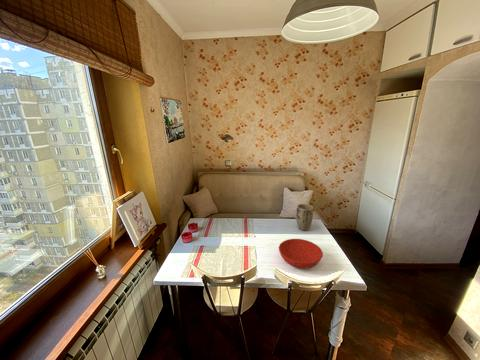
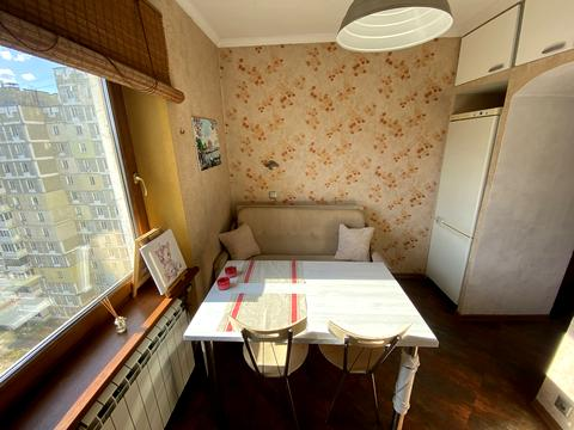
- plant pot (304, 217)
- bowl (299, 254)
